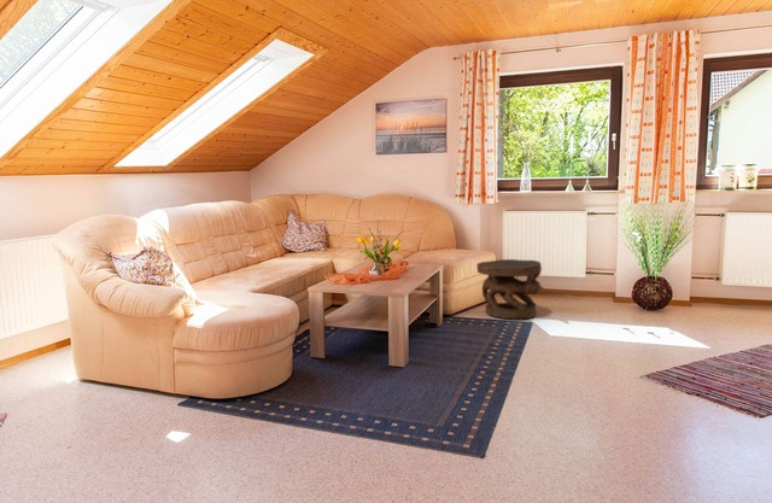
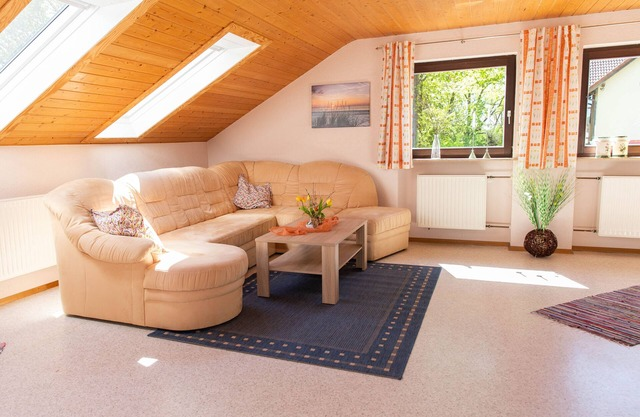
- side table (510, 287)
